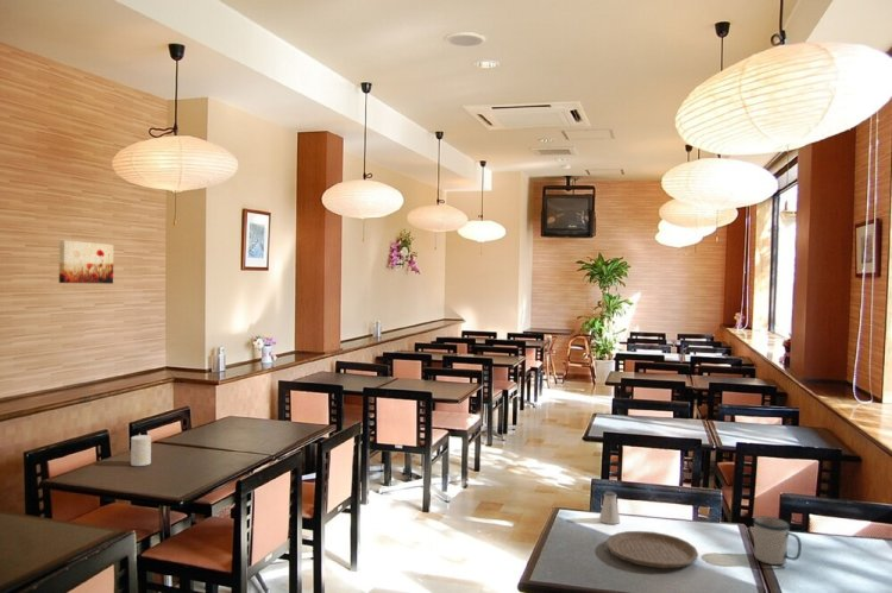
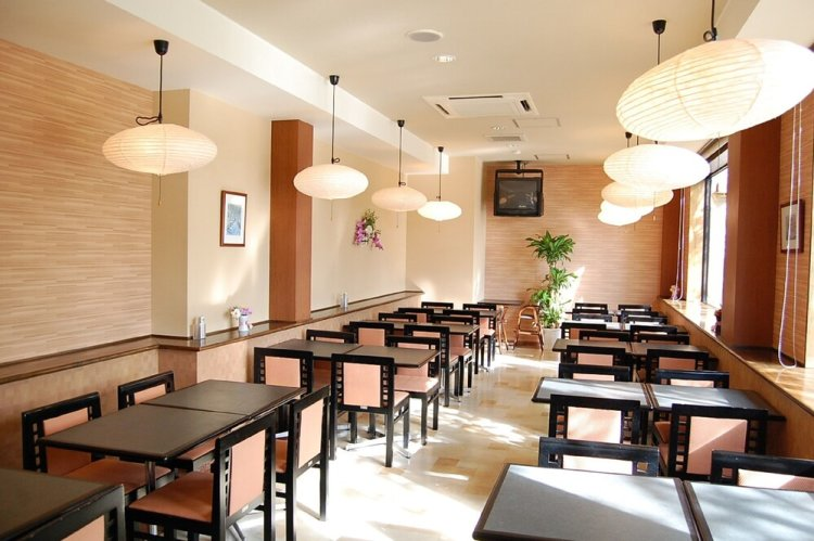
- plate (651, 549)
- cup (140, 449)
- wall art (87, 263)
- mug (774, 541)
- saltshaker (609, 506)
